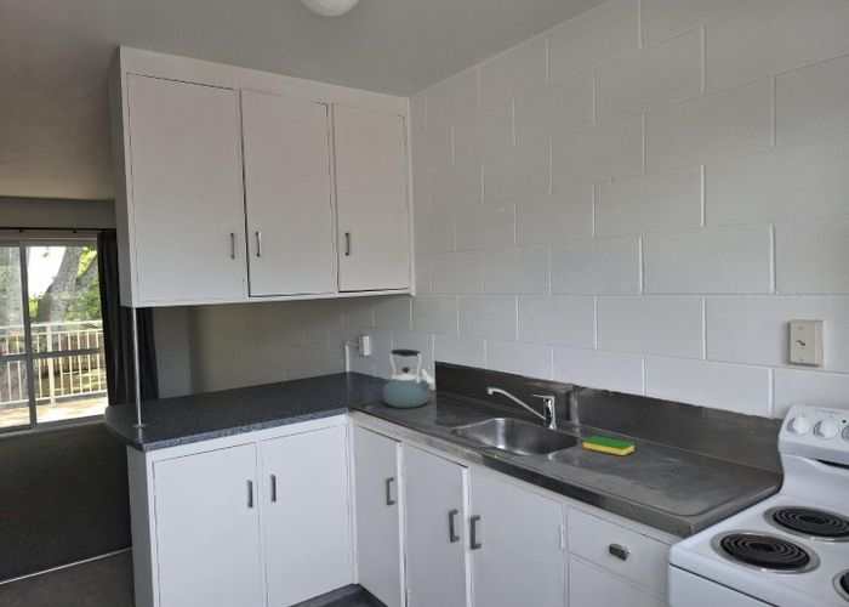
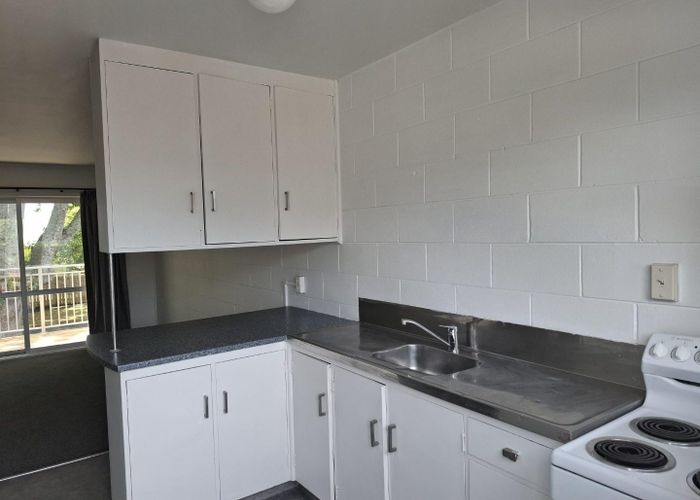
- dish sponge (608, 444)
- kettle (409, 376)
